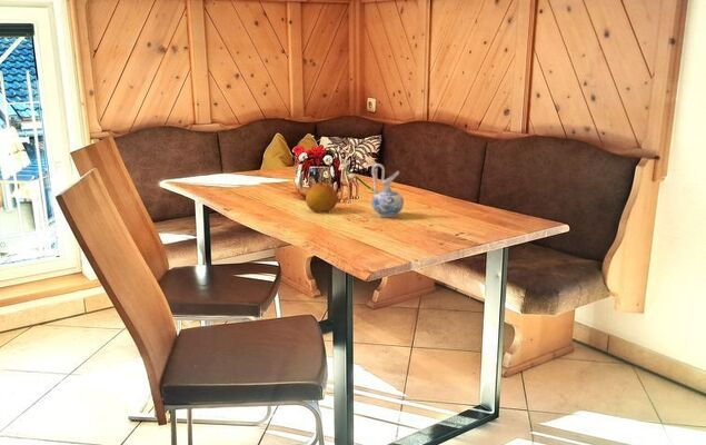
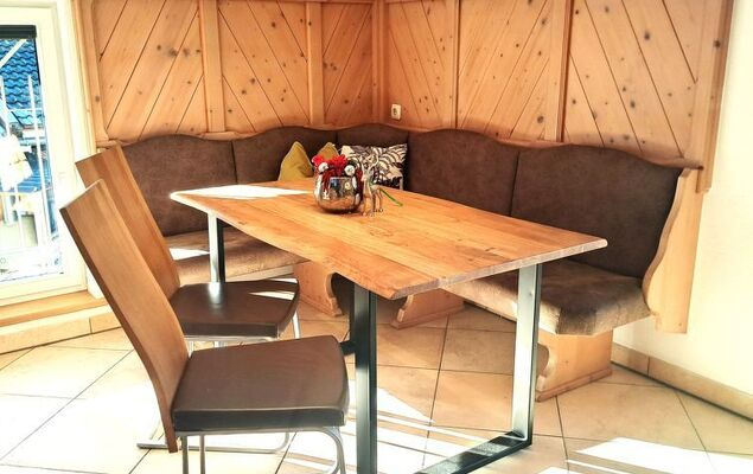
- fruit (321, 196)
- ceramic pitcher (387, 189)
